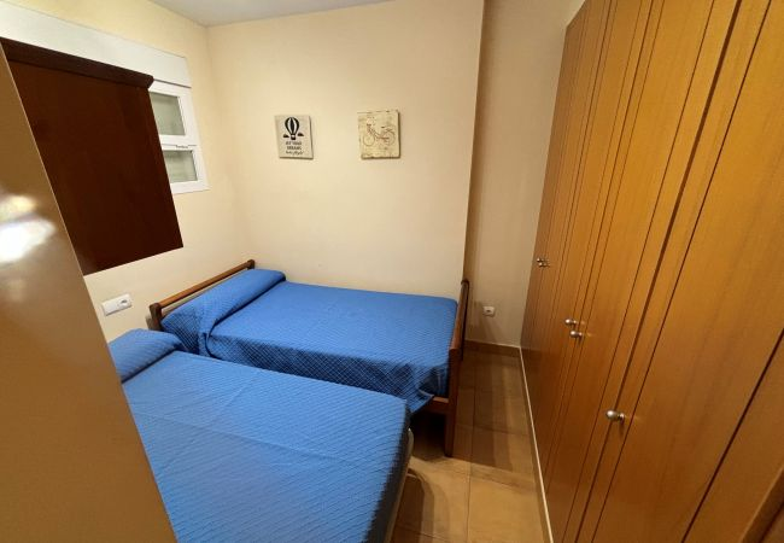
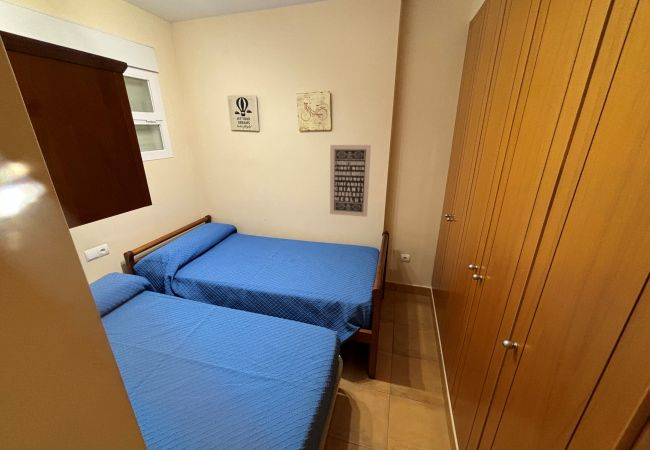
+ wall art (349, 181)
